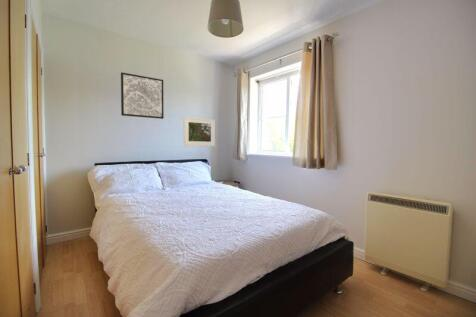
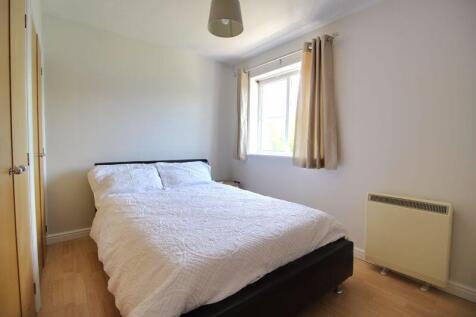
- wall art (143, 96)
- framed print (199, 132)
